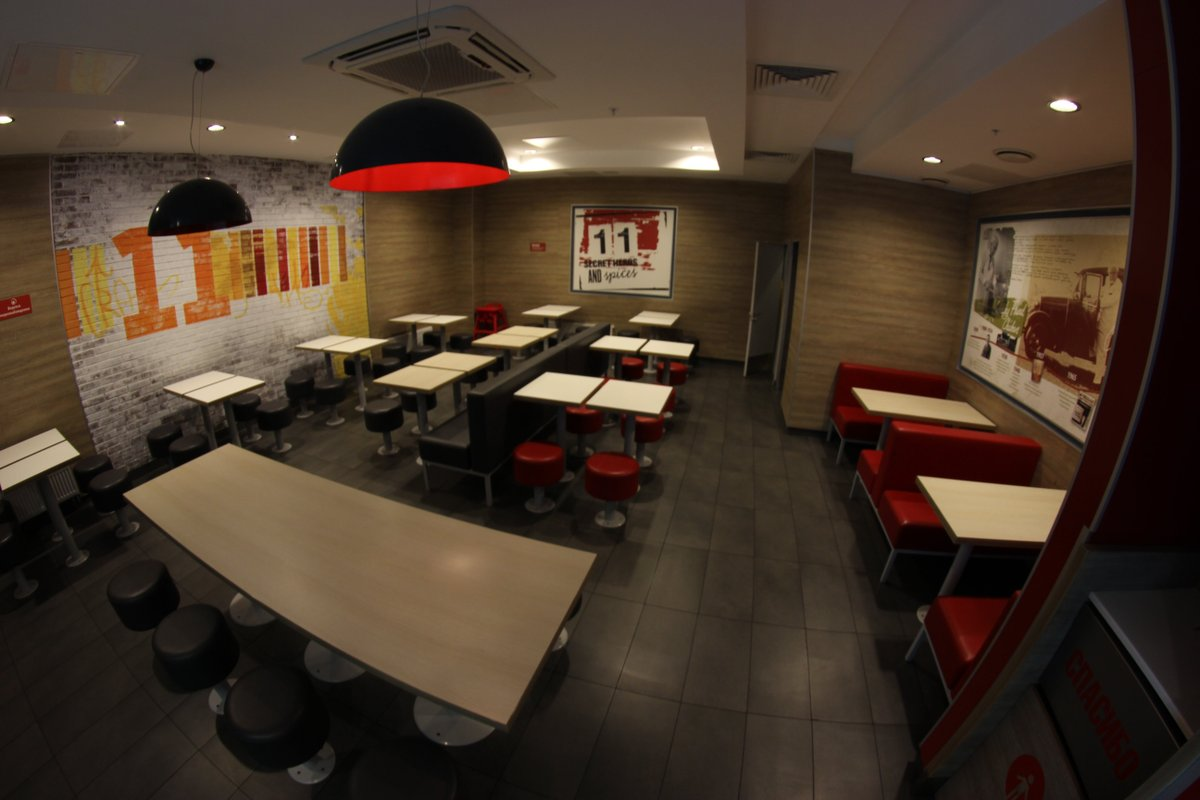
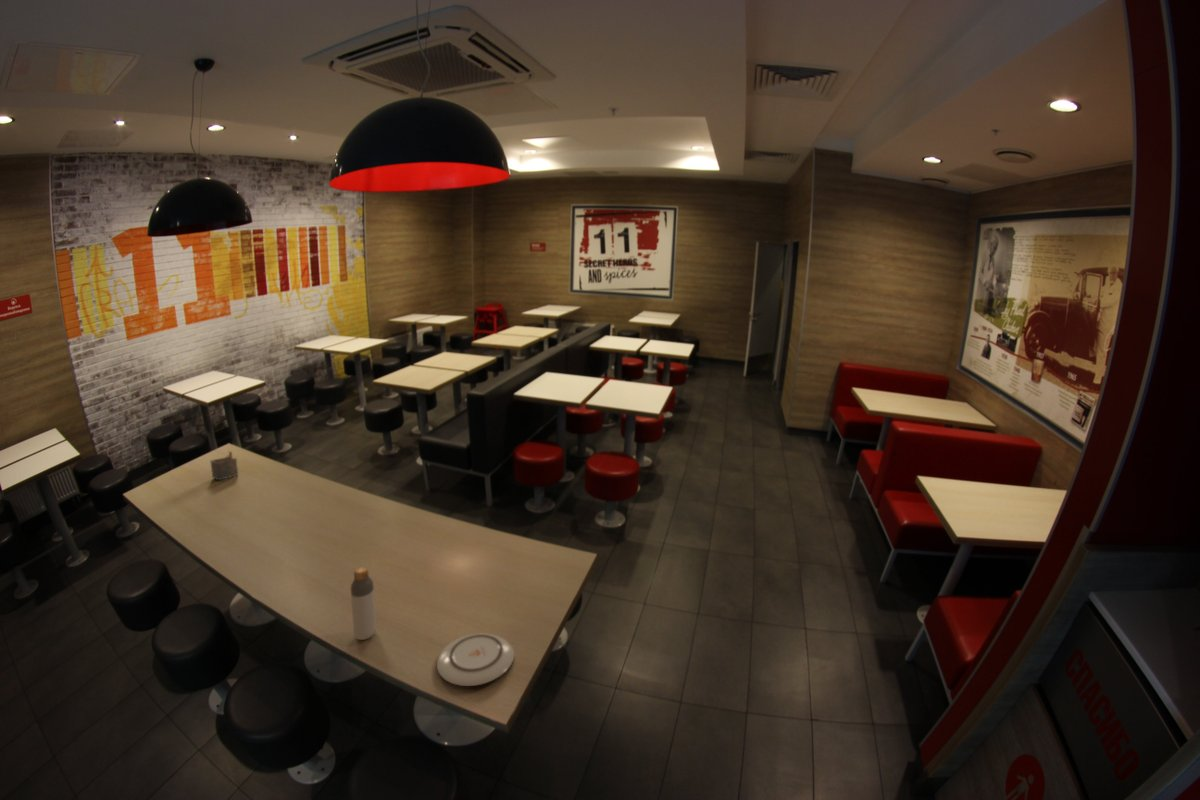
+ plate (476, 654)
+ napkin holder (224, 465)
+ bottle (363, 603)
